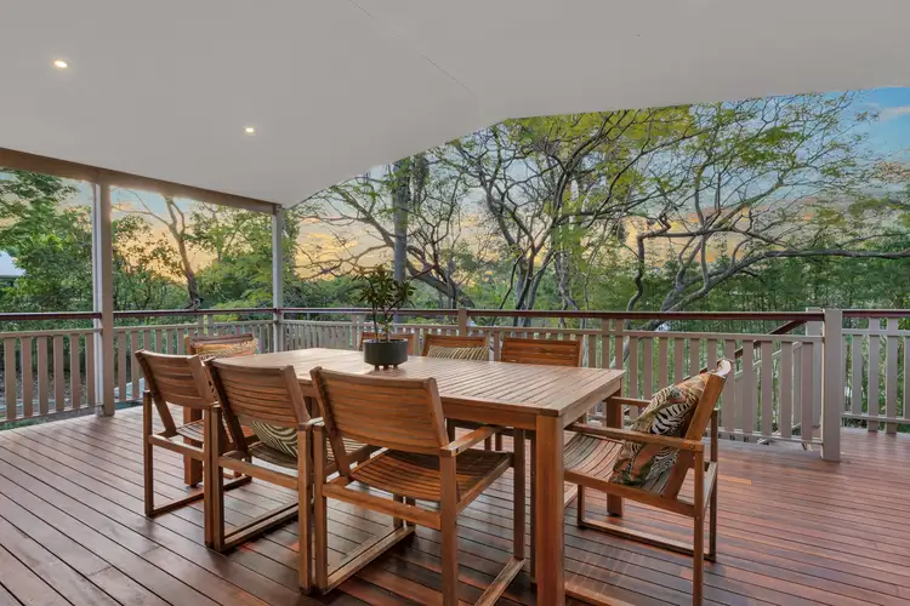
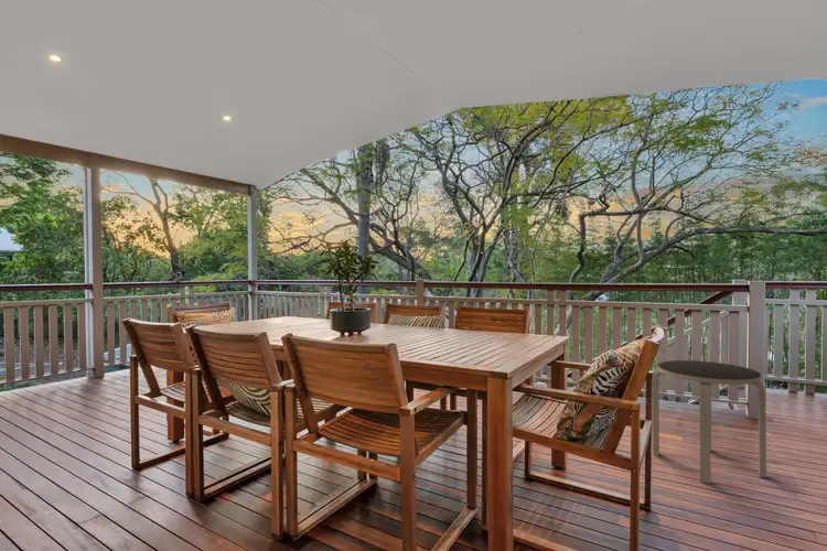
+ side table (706, 417)
